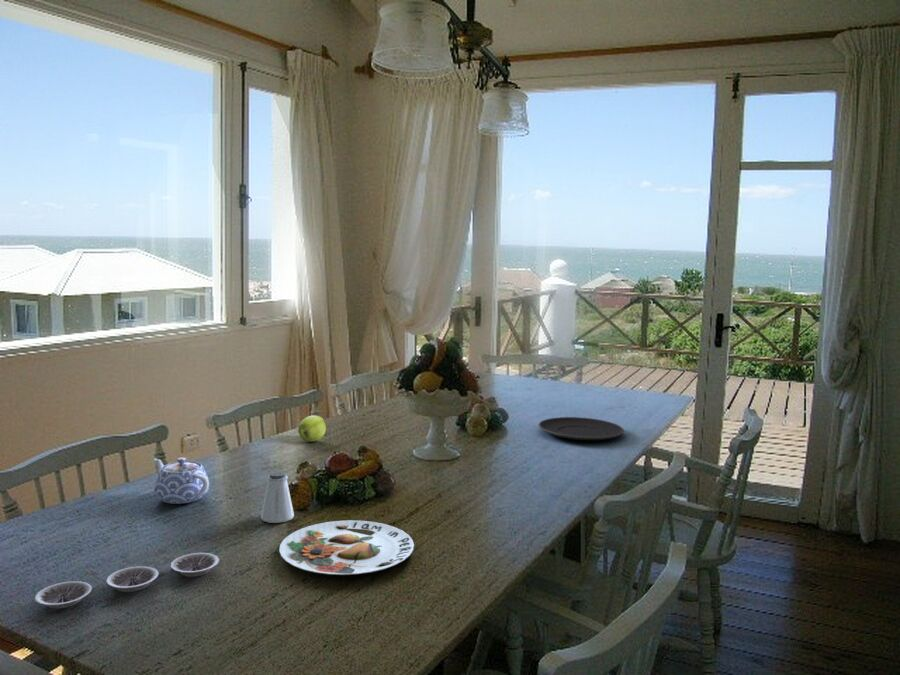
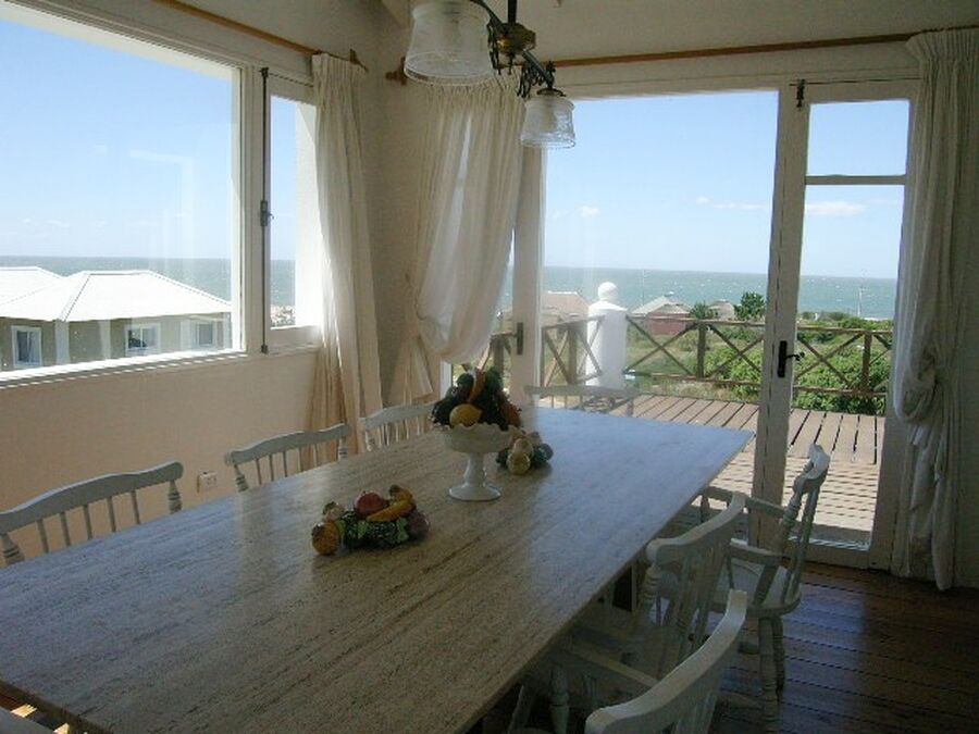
- apple (312, 428)
- teapot (180, 477)
- plate (133, 580)
- saltshaker (277, 495)
- plate (580, 429)
- plate (347, 547)
